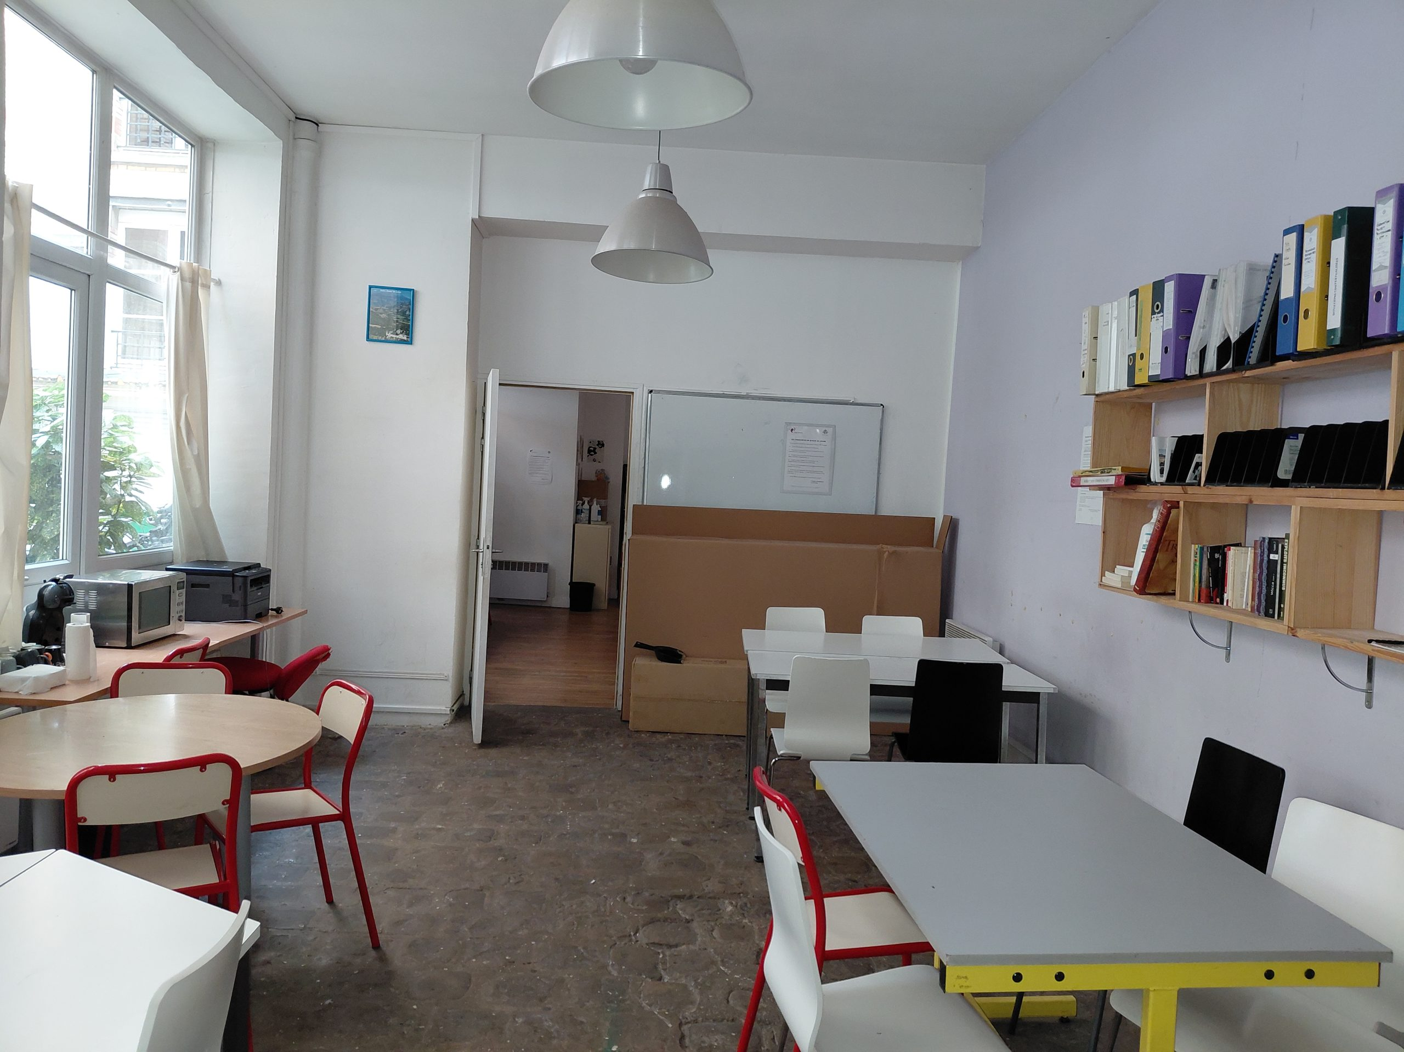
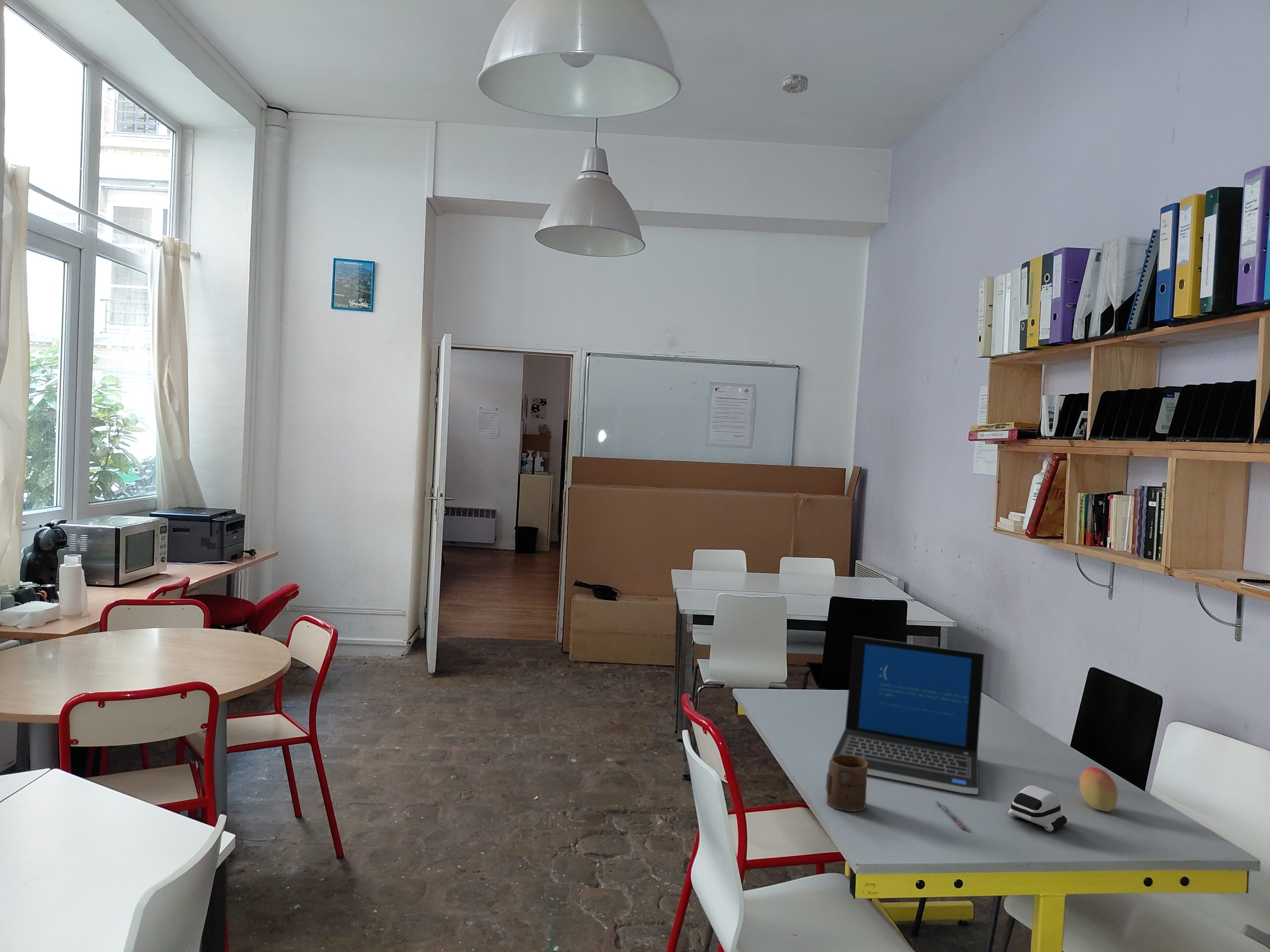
+ smoke detector (795, 83)
+ fruit (1098, 788)
+ computer mouse (1035, 807)
+ laptop (909, 708)
+ cup (846, 782)
+ pen (950, 814)
